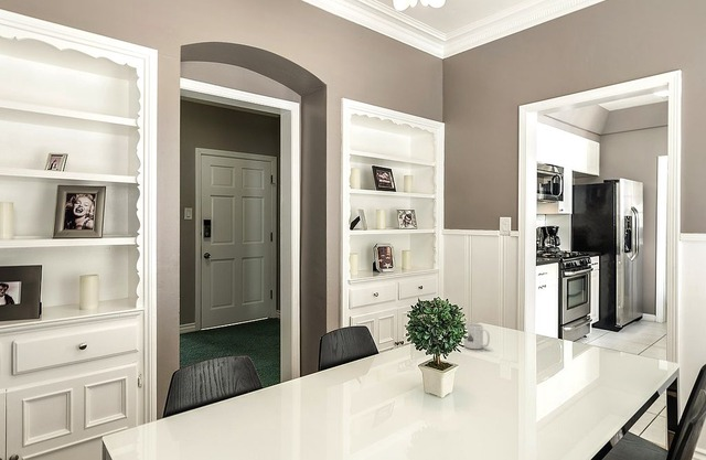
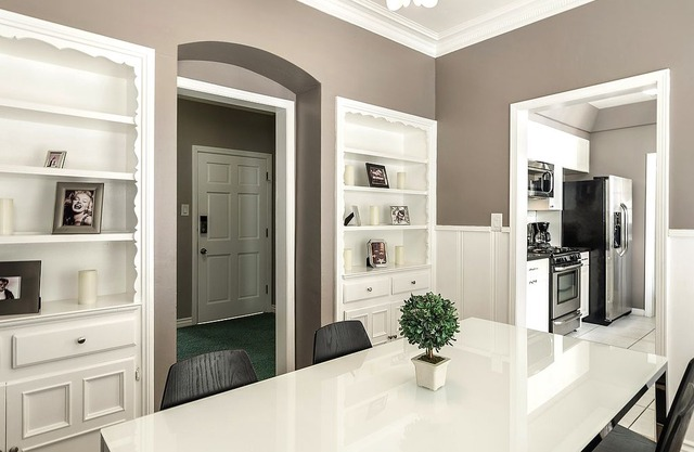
- mug (477, 335)
